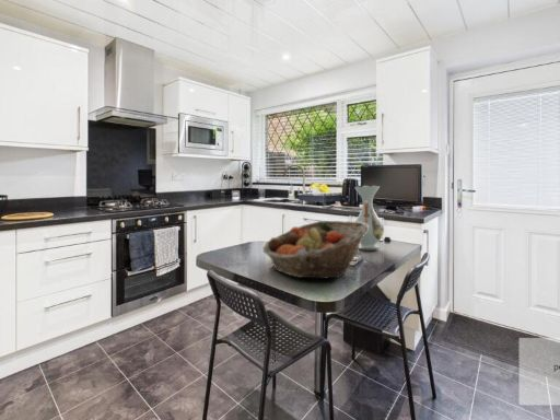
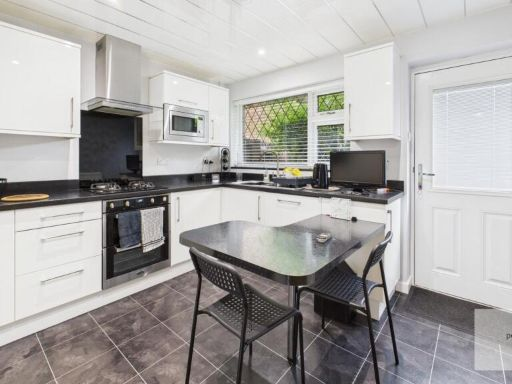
- vase (368, 218)
- fruit basket (313, 245)
